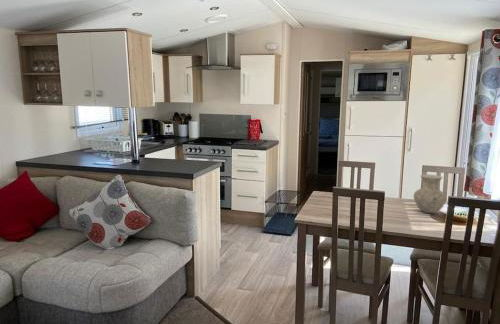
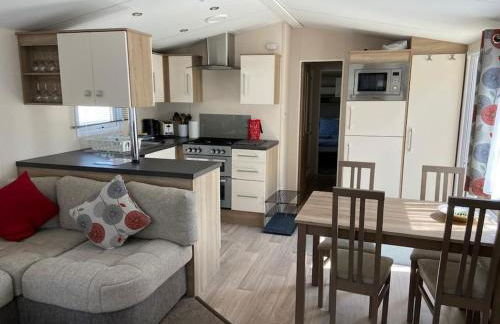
- vase (429, 194)
